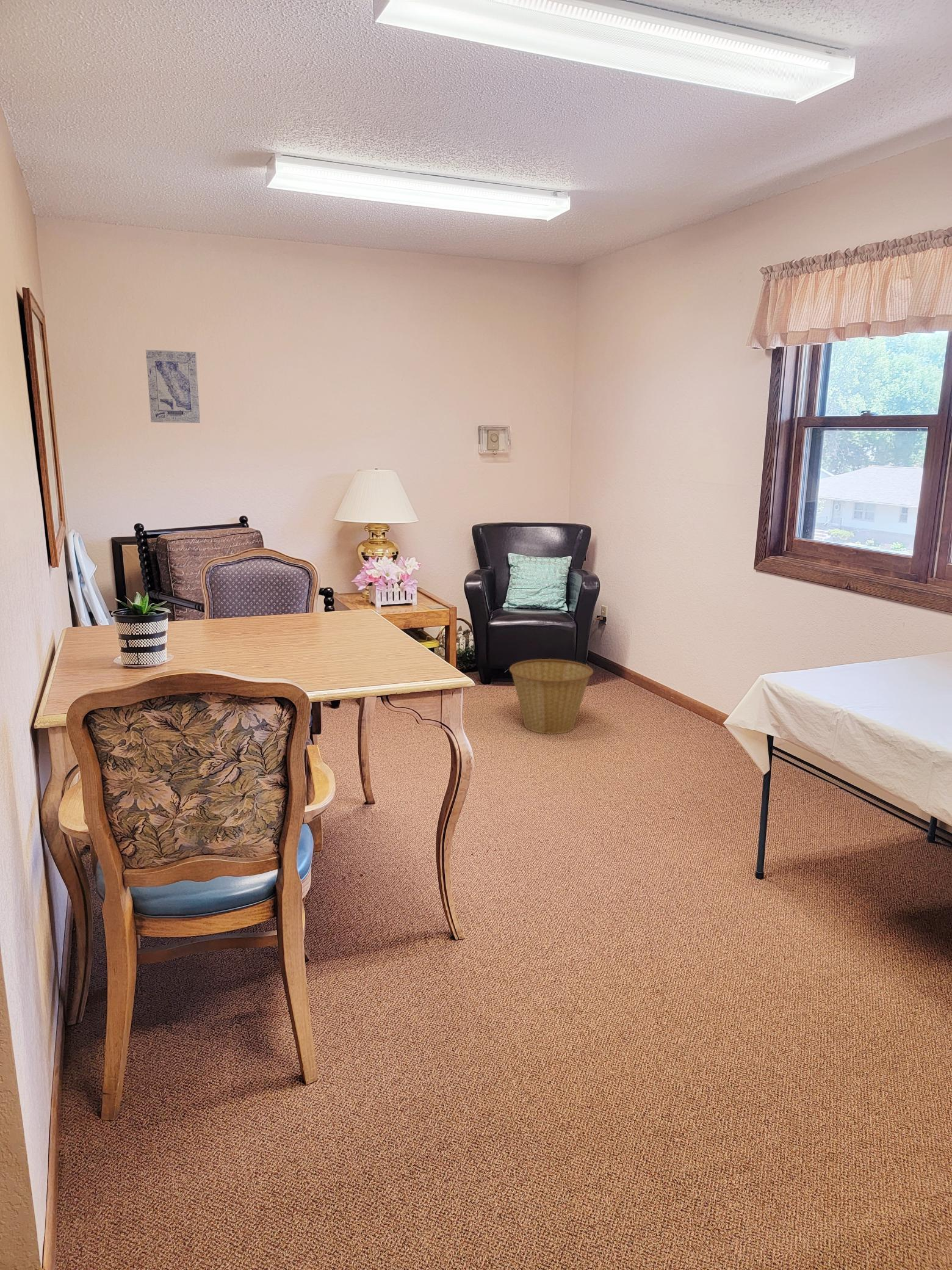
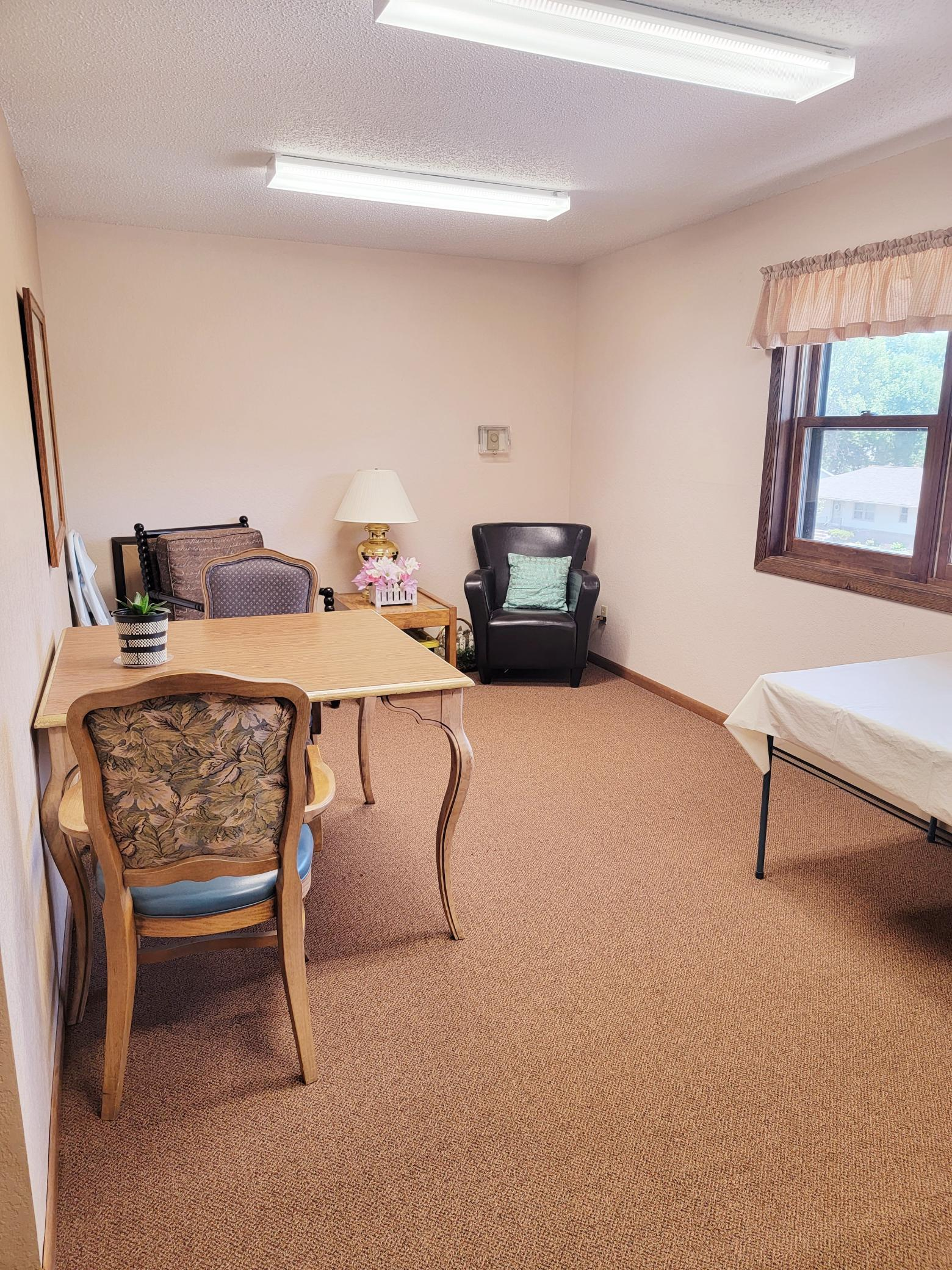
- basket (550, 697)
- wall art (173, 387)
